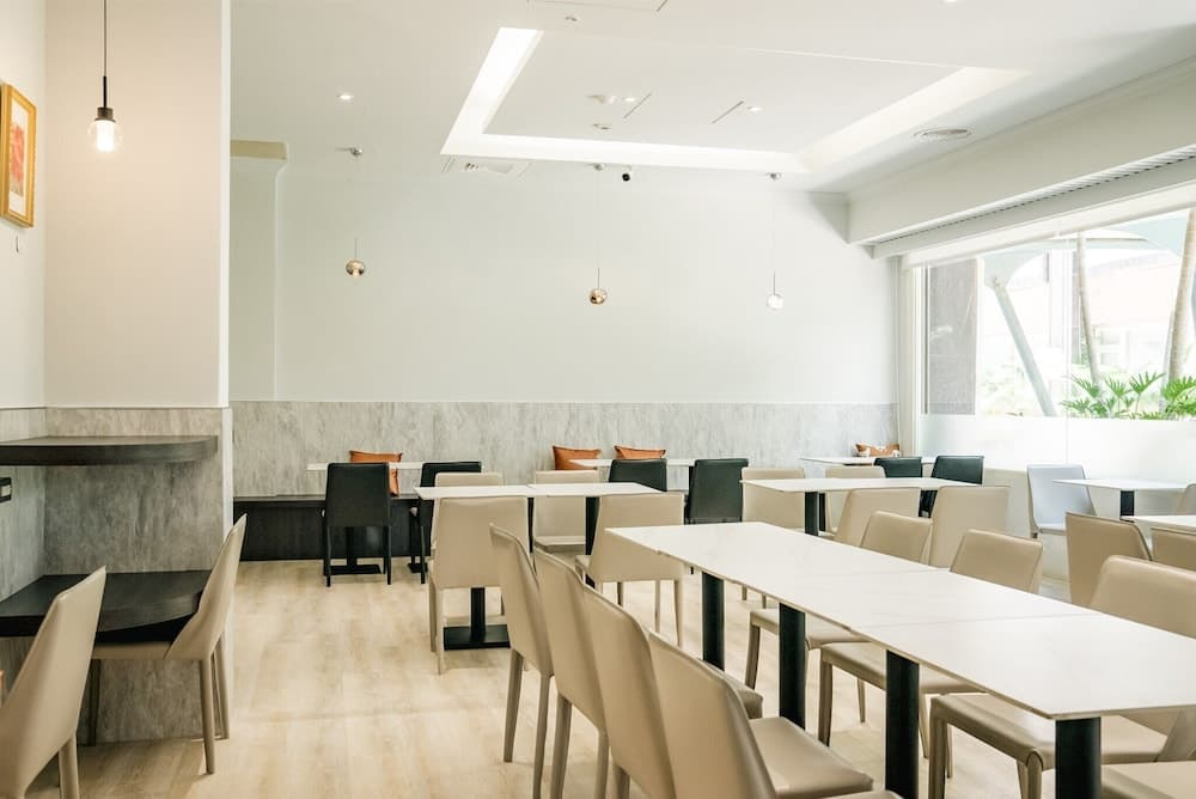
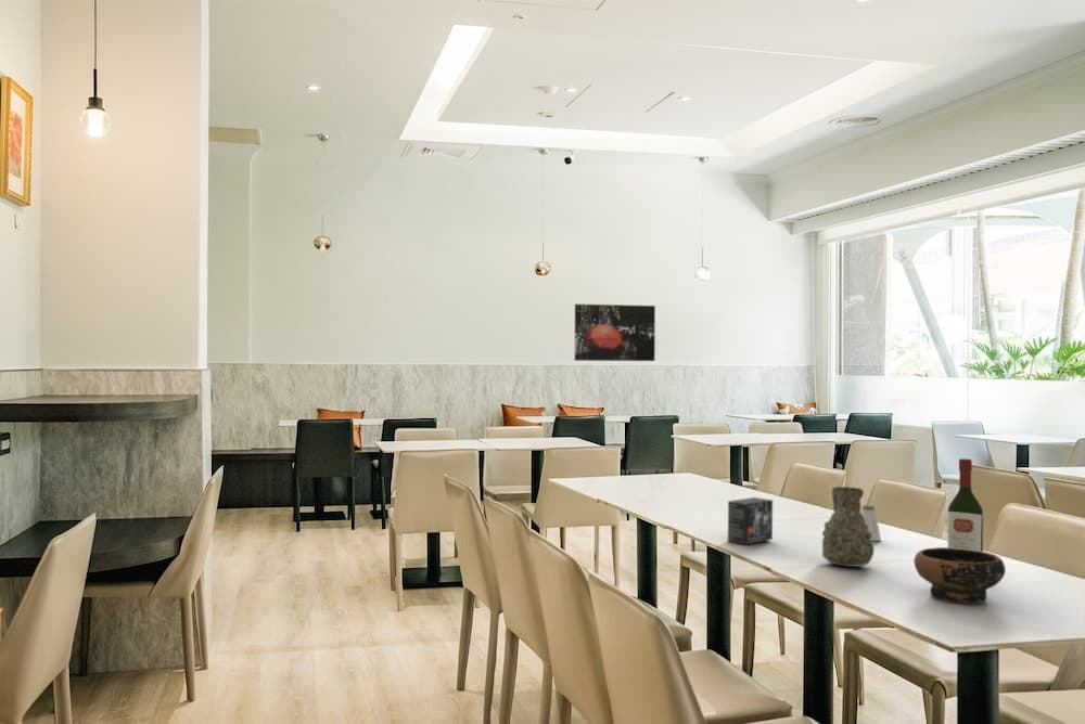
+ saltshaker (868, 522)
+ bowl (958, 576)
+ small box (750, 520)
+ wine bottle (965, 518)
+ wall art (615, 333)
+ decorative vase (847, 526)
